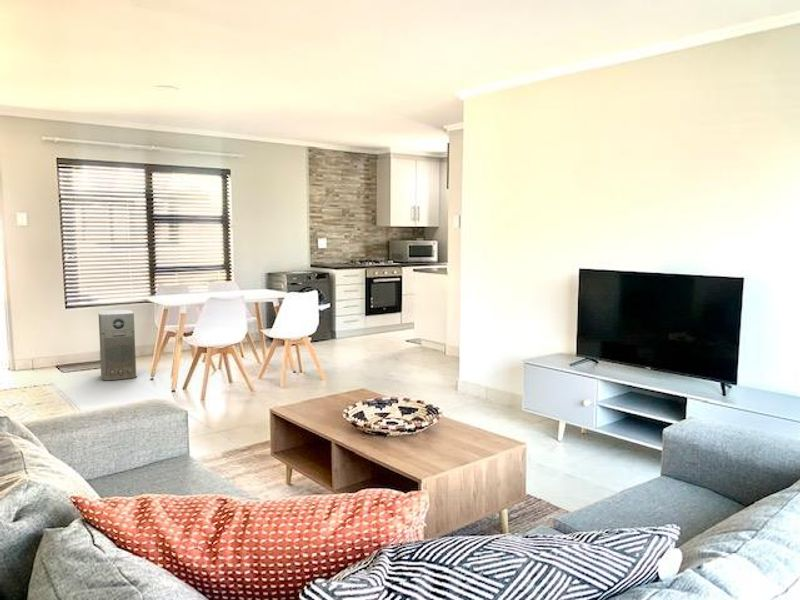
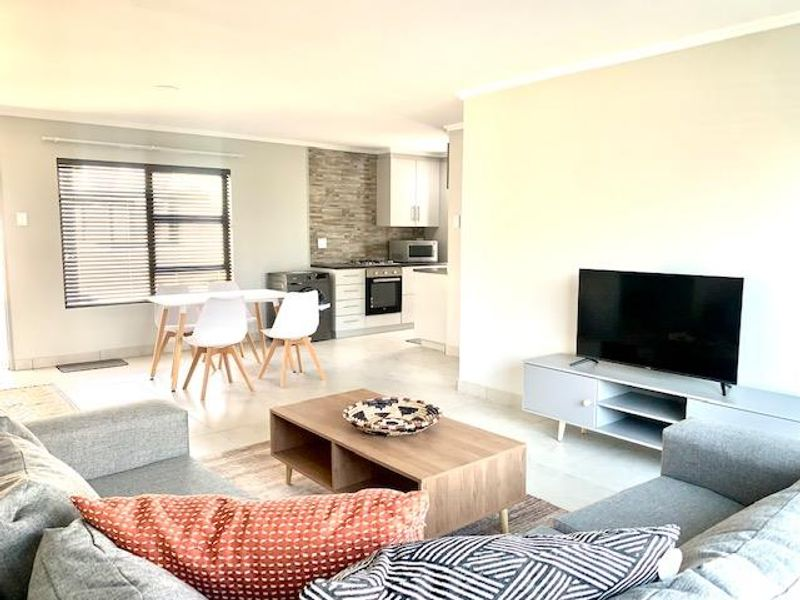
- air purifier (117, 343)
